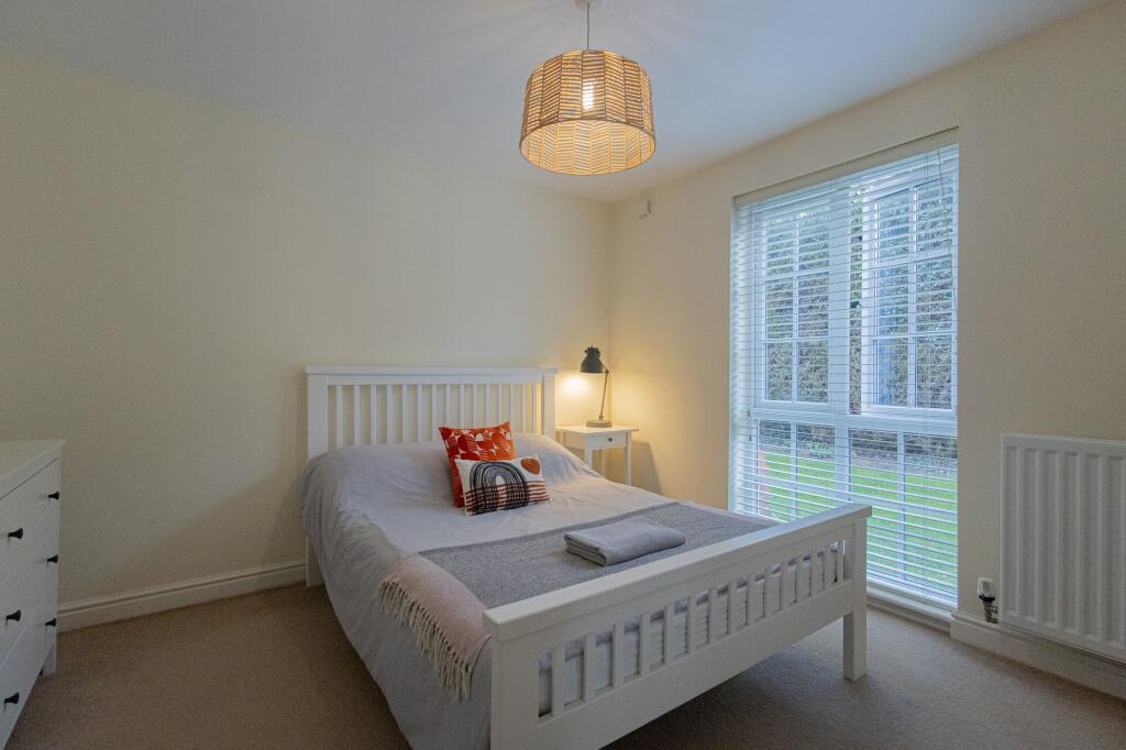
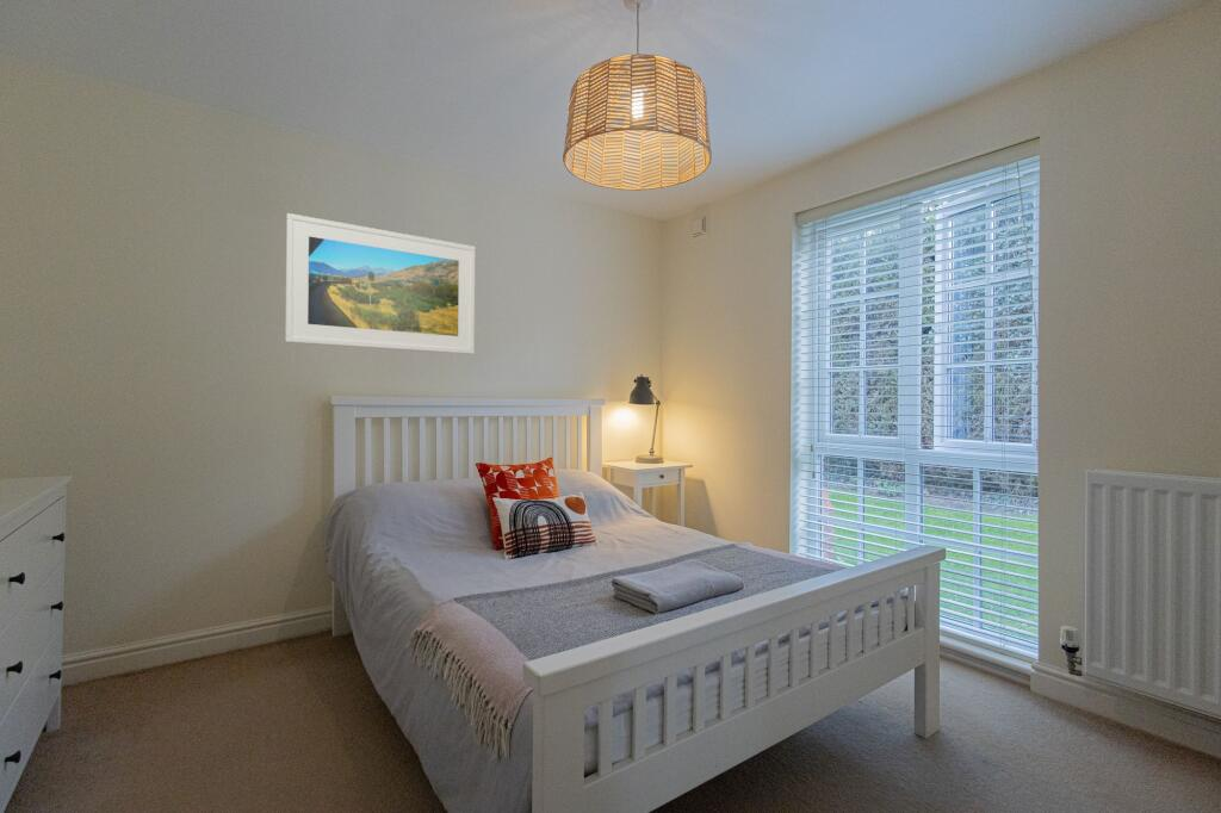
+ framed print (388, 290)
